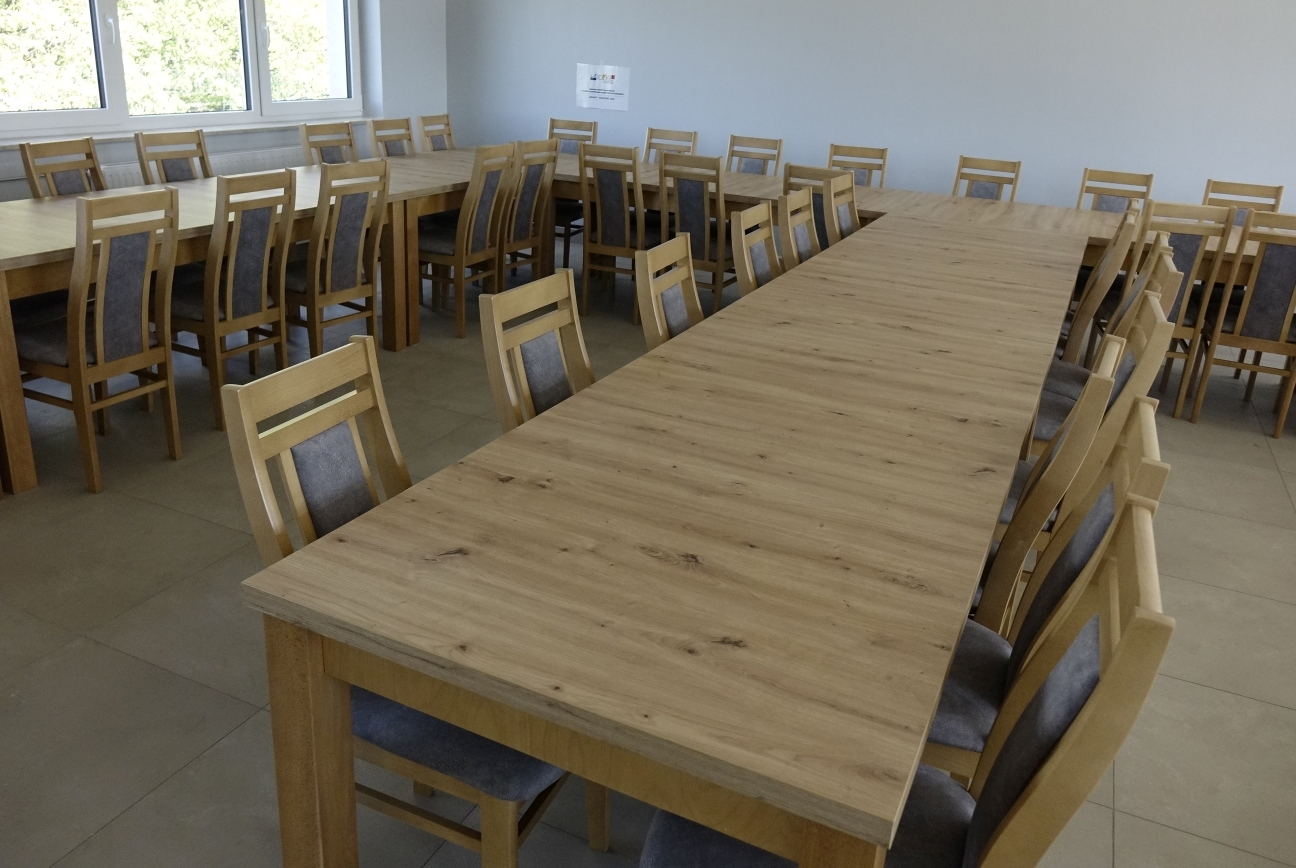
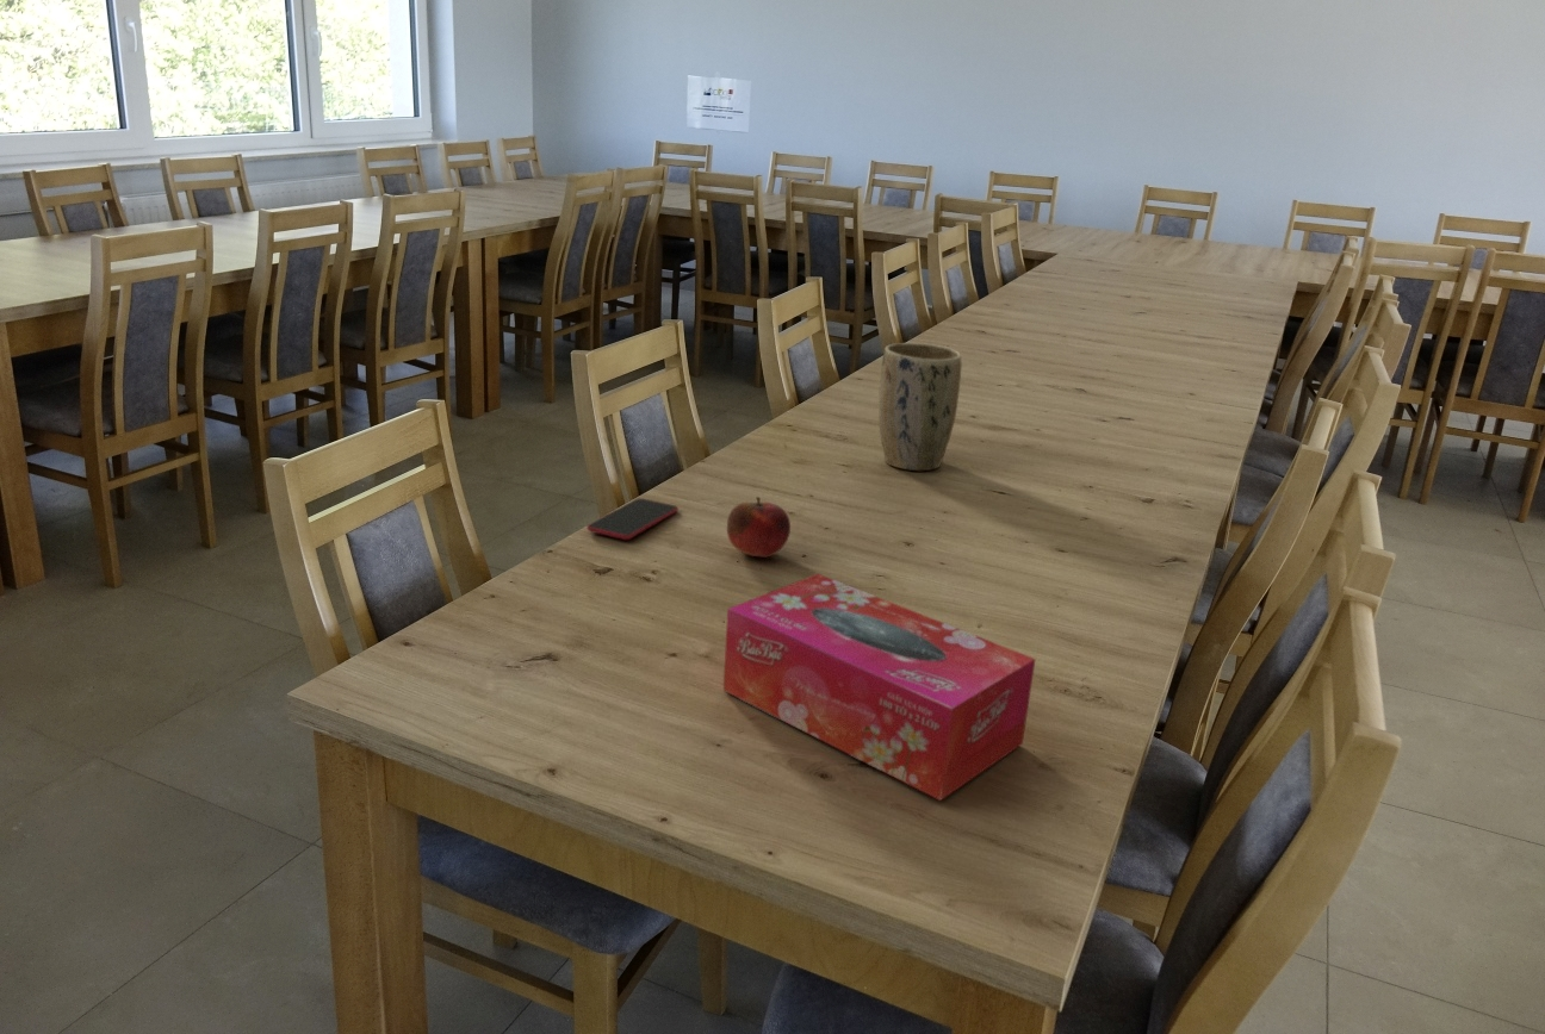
+ fruit (757, 527)
+ tissue box (873, 675)
+ smartphone (633, 518)
+ plant pot (917, 407)
